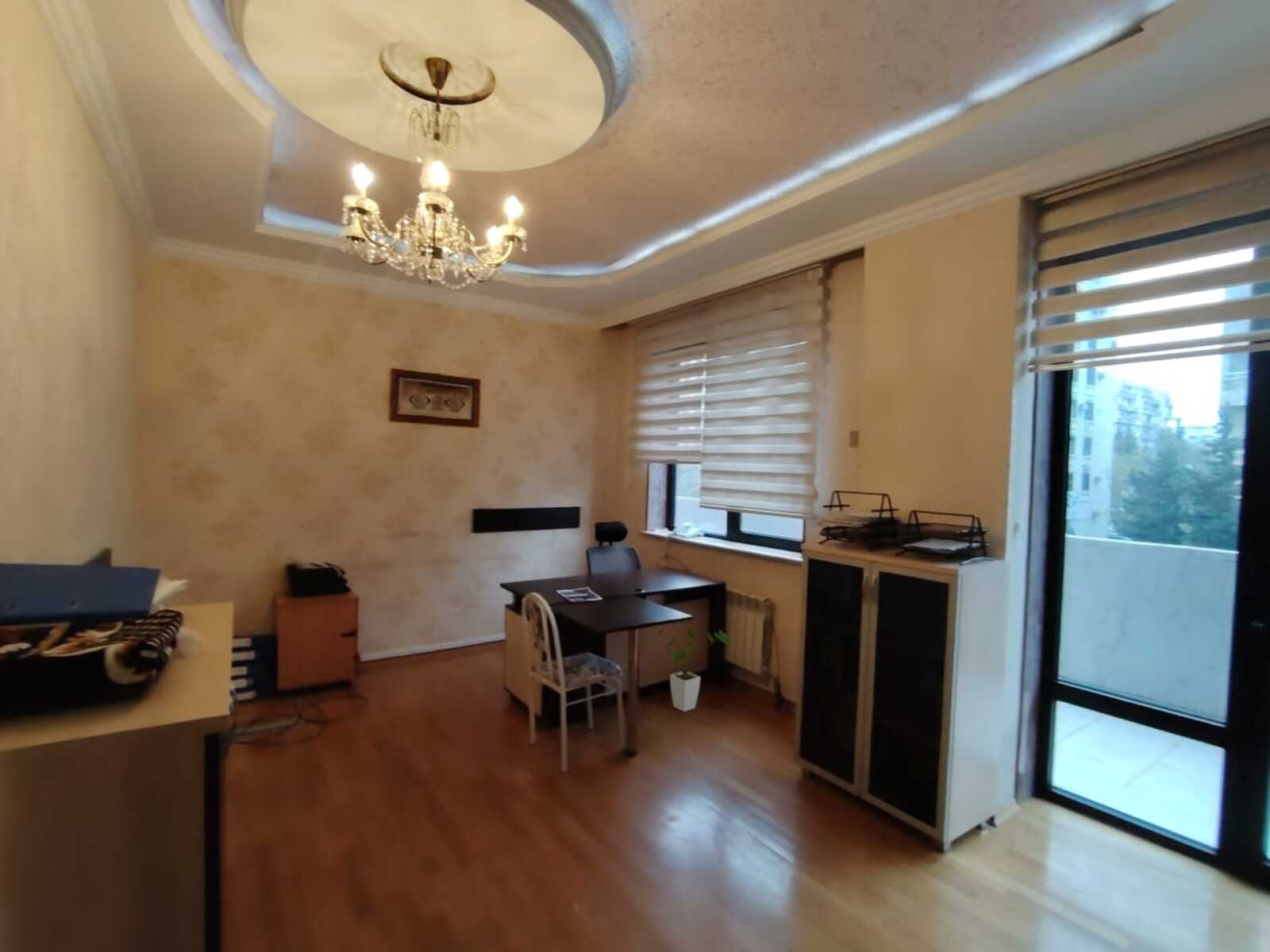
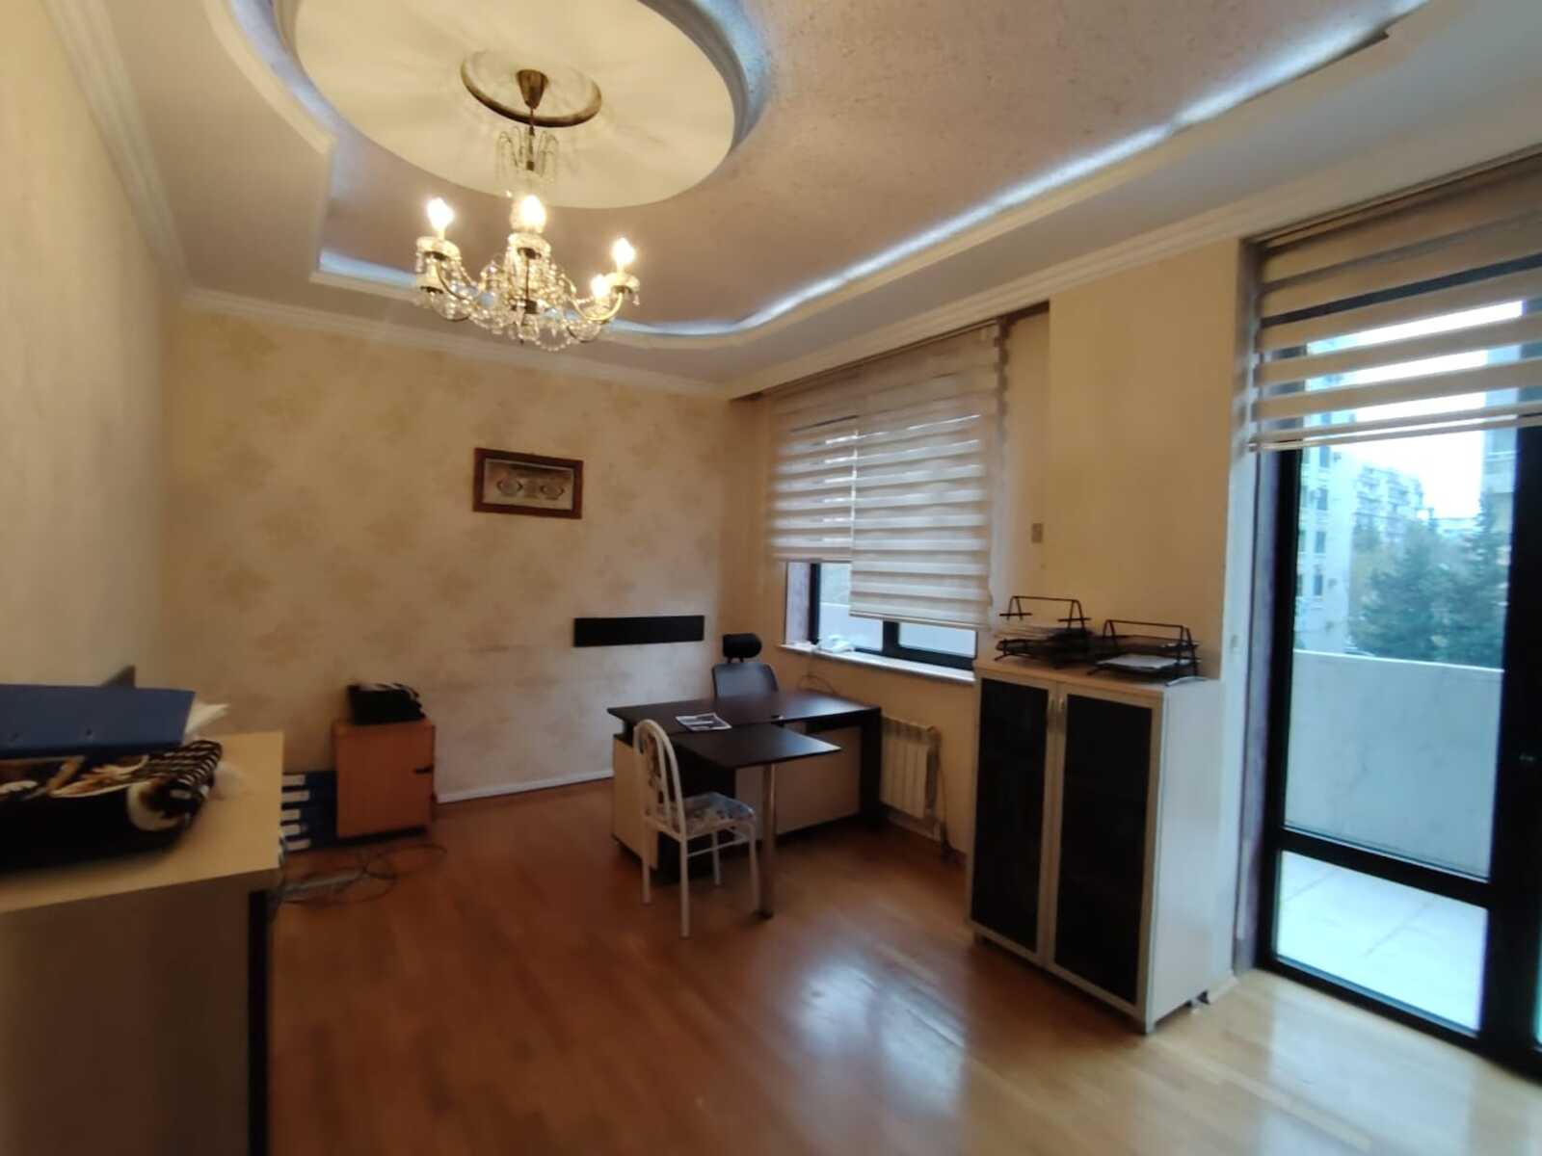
- house plant (689, 668)
